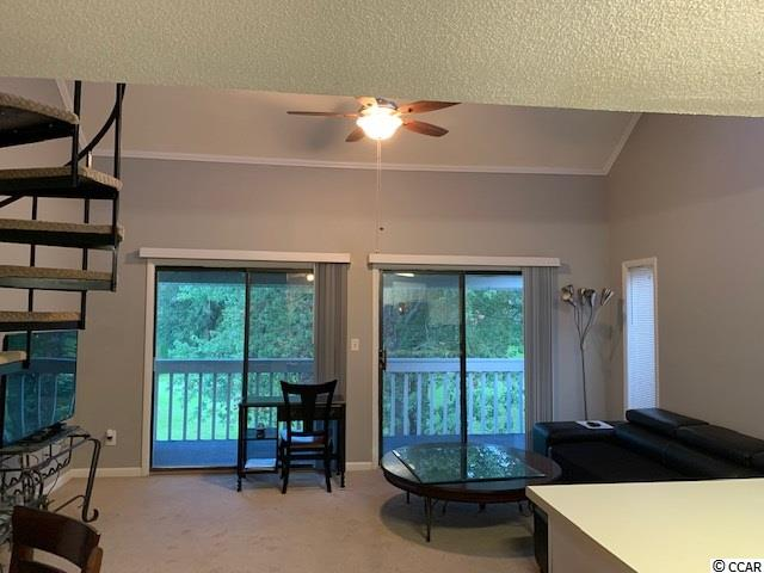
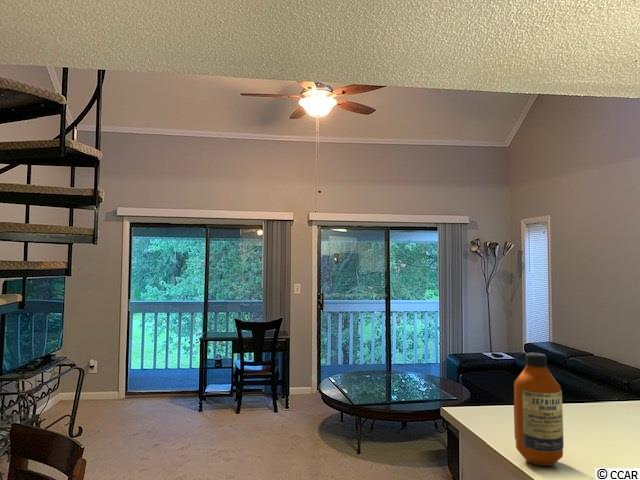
+ bottle (537, 406)
